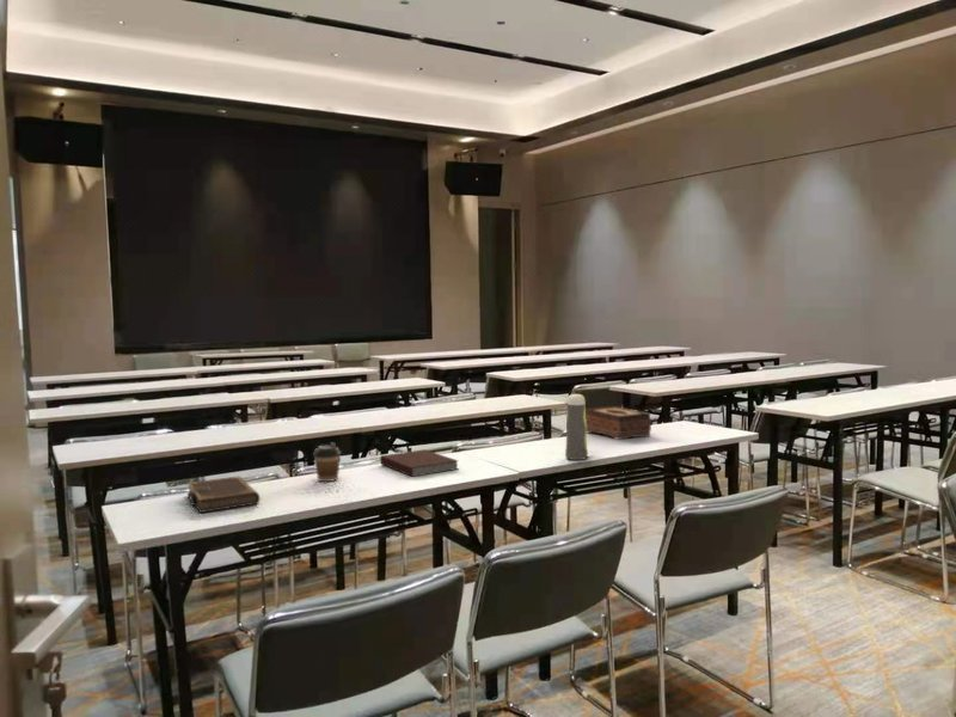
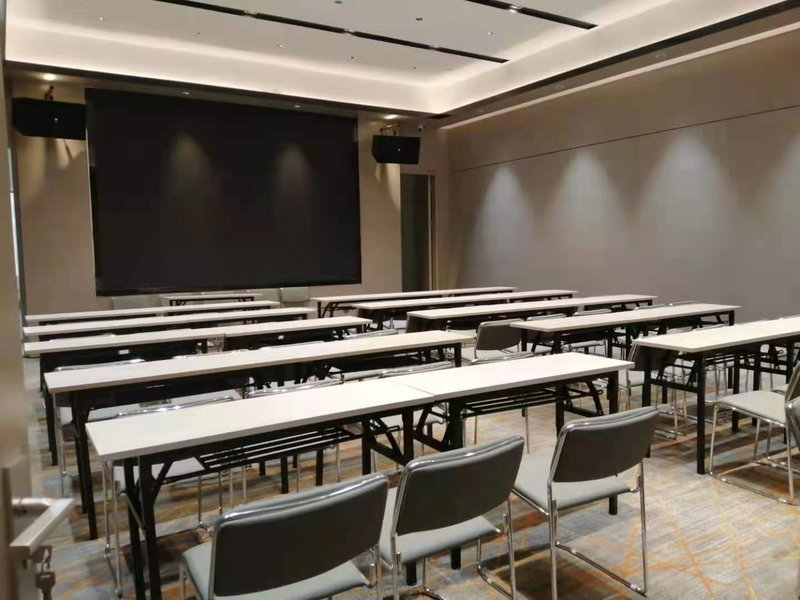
- notebook (418, 461)
- notebook (221, 492)
- tissue box (617, 422)
- water bottle (576, 425)
- coffee cup (326, 461)
